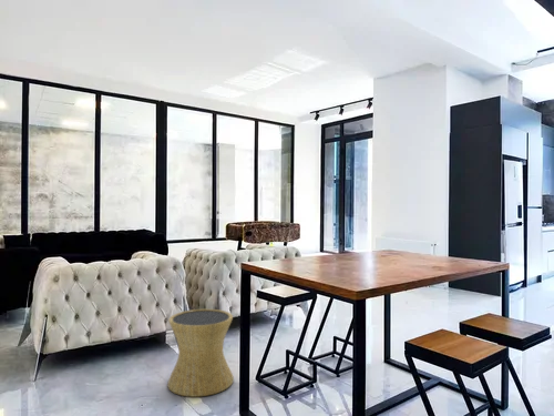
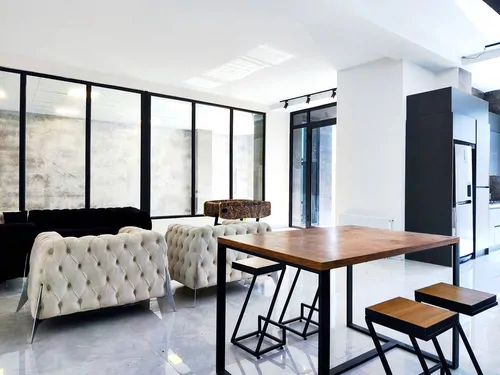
- side table (201, 348)
